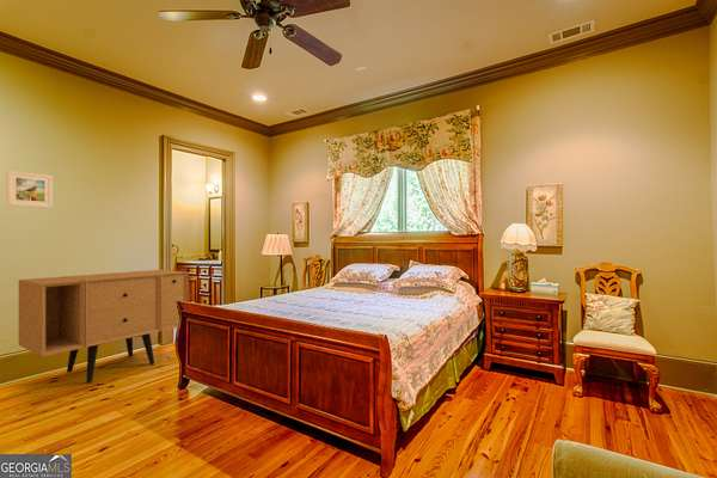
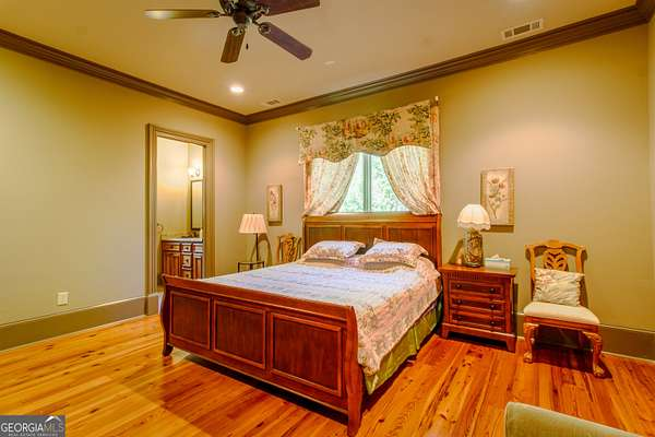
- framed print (30, 190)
- sideboard (111, 321)
